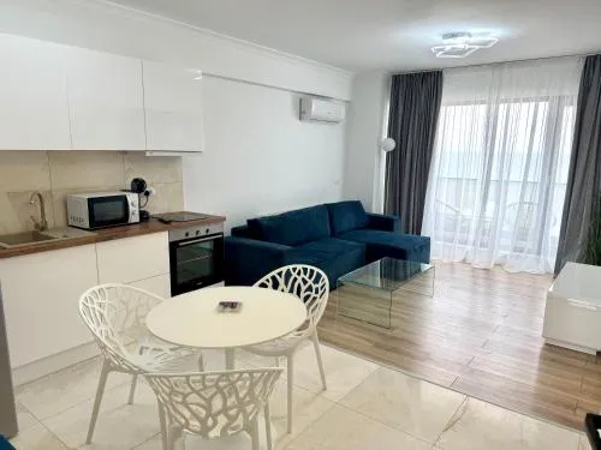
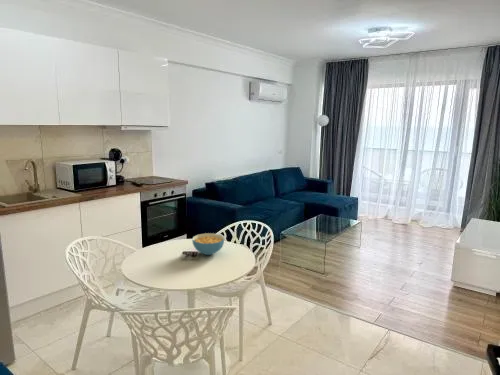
+ cereal bowl (208, 245)
